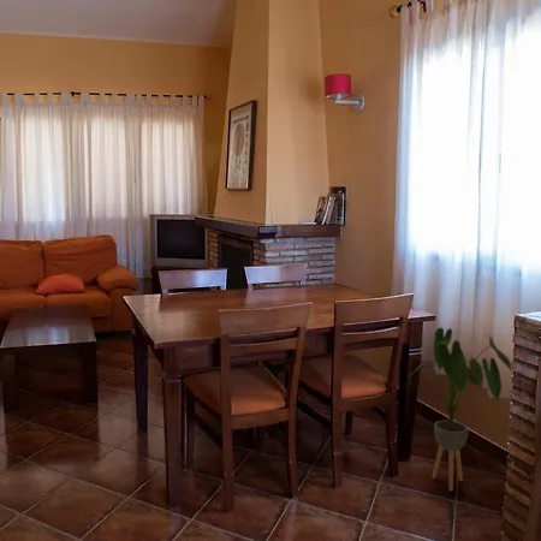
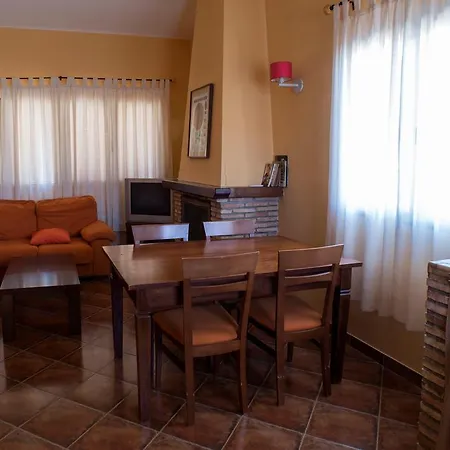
- house plant (459, 411)
